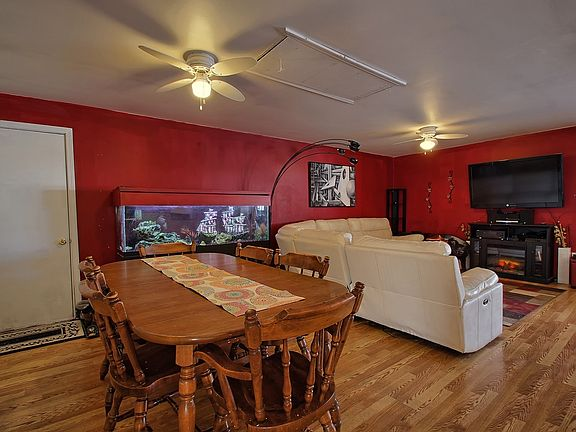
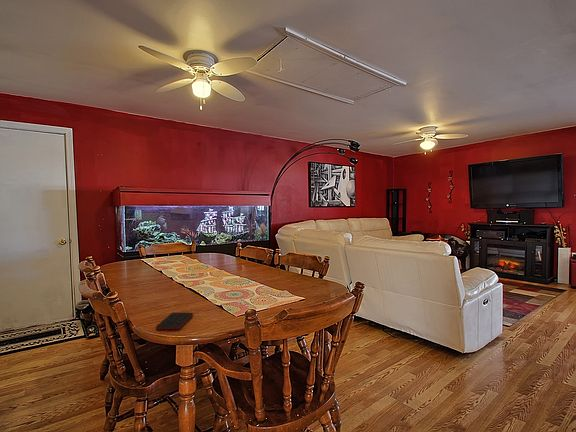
+ smartphone (175, 320)
